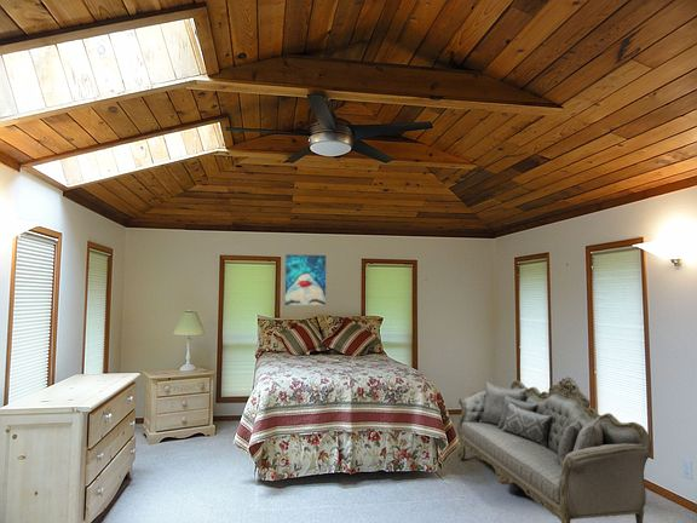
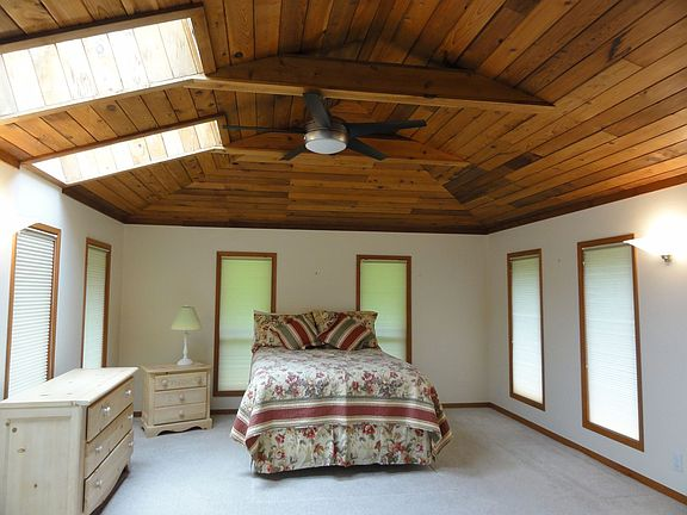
- wall art (305, 280)
- settee (534, 419)
